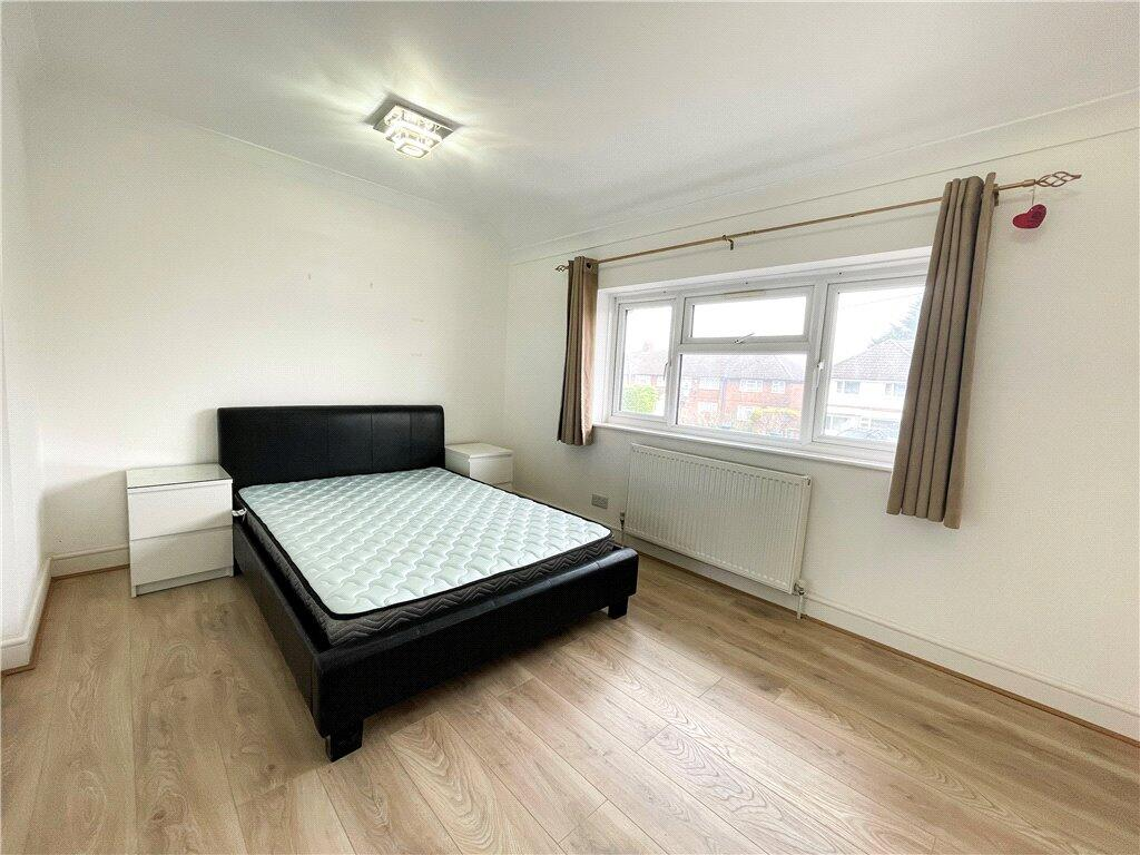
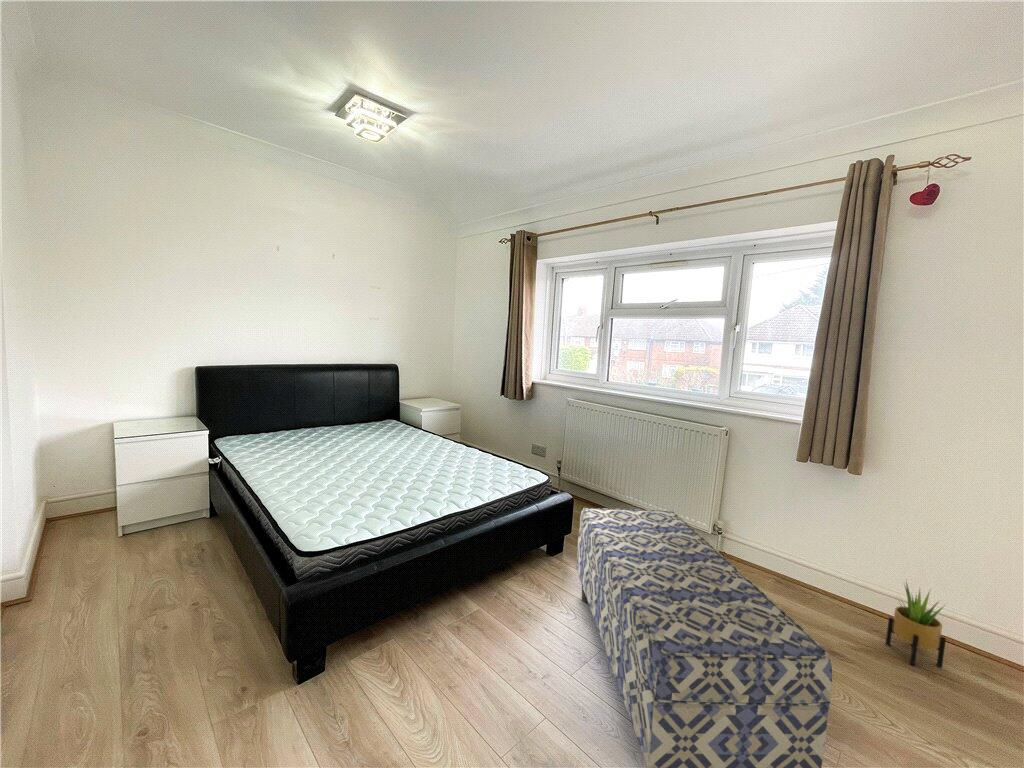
+ potted plant (917, 622)
+ bench (663, 617)
